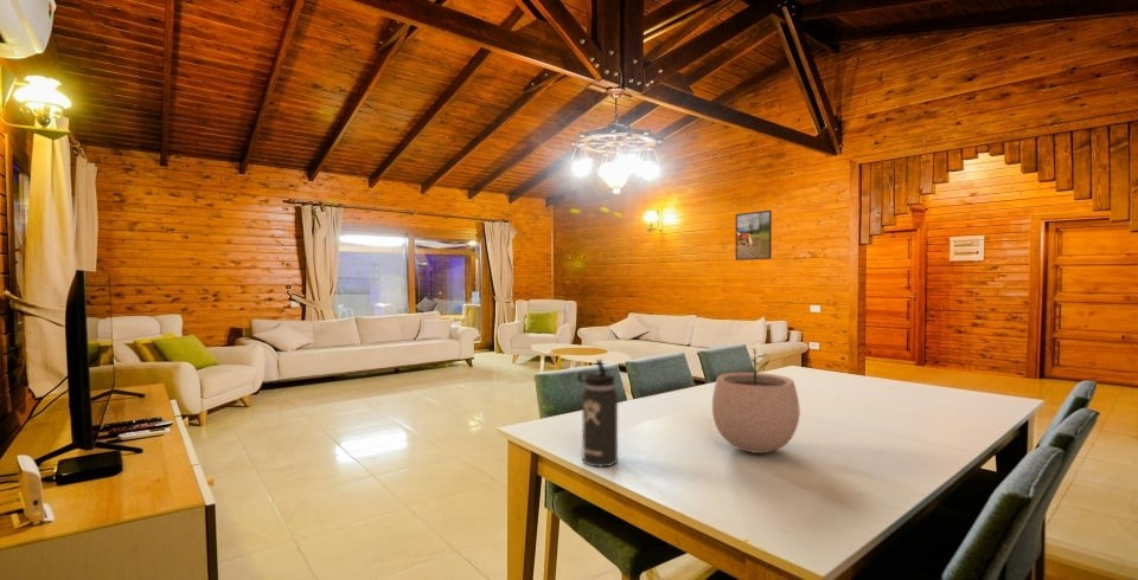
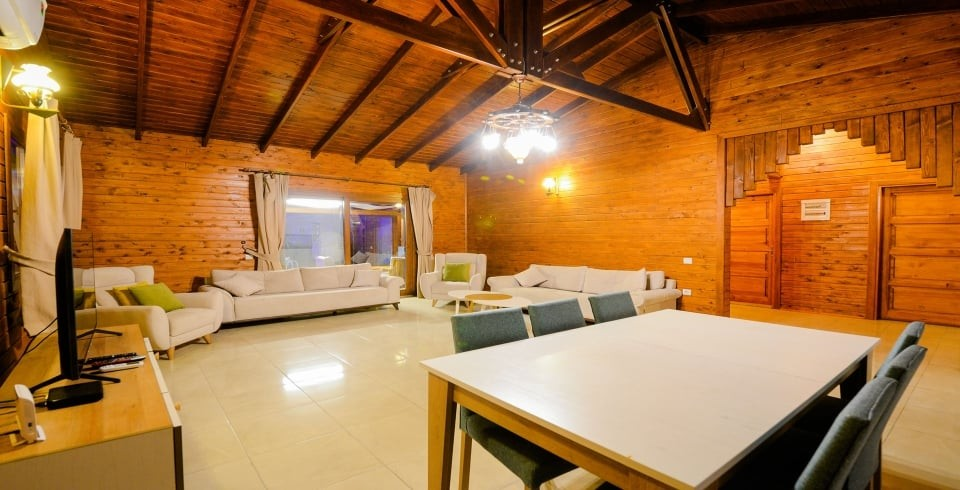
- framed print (753, 236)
- plant pot (754, 398)
- thermos bottle (596, 410)
